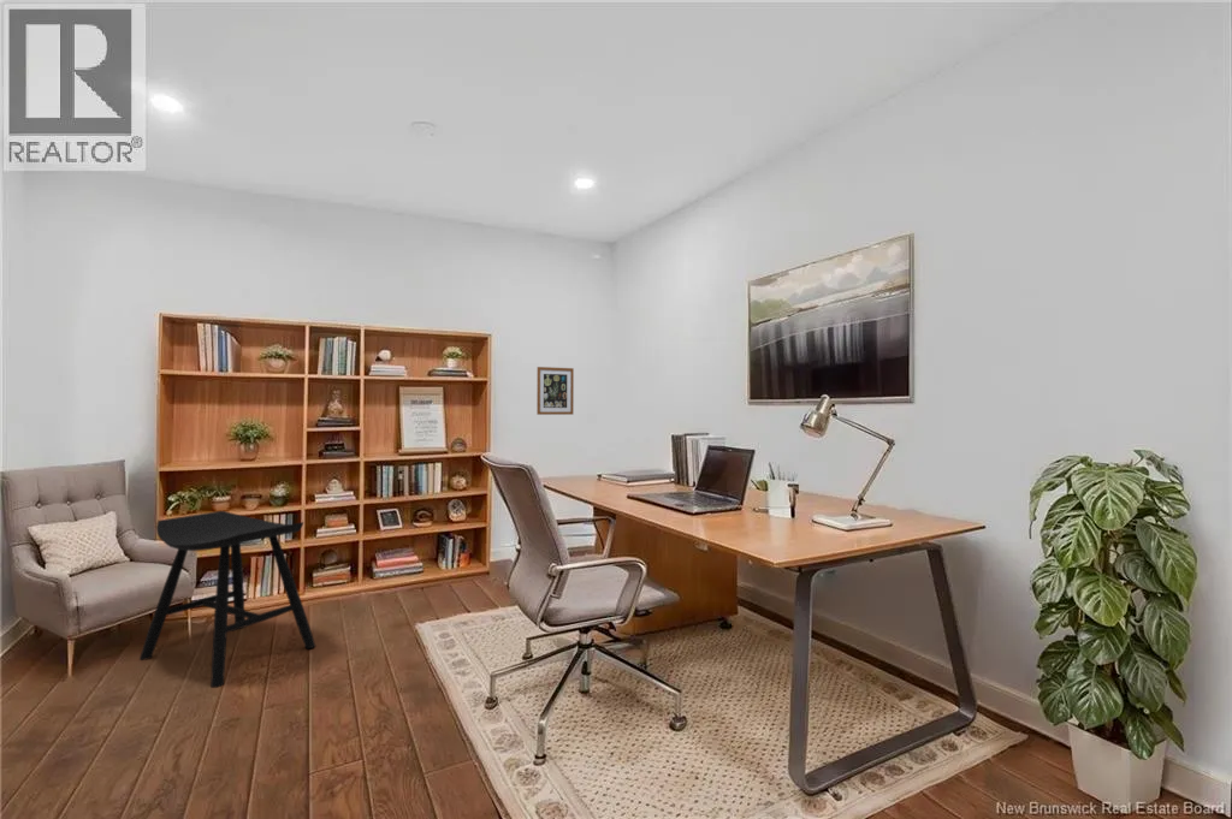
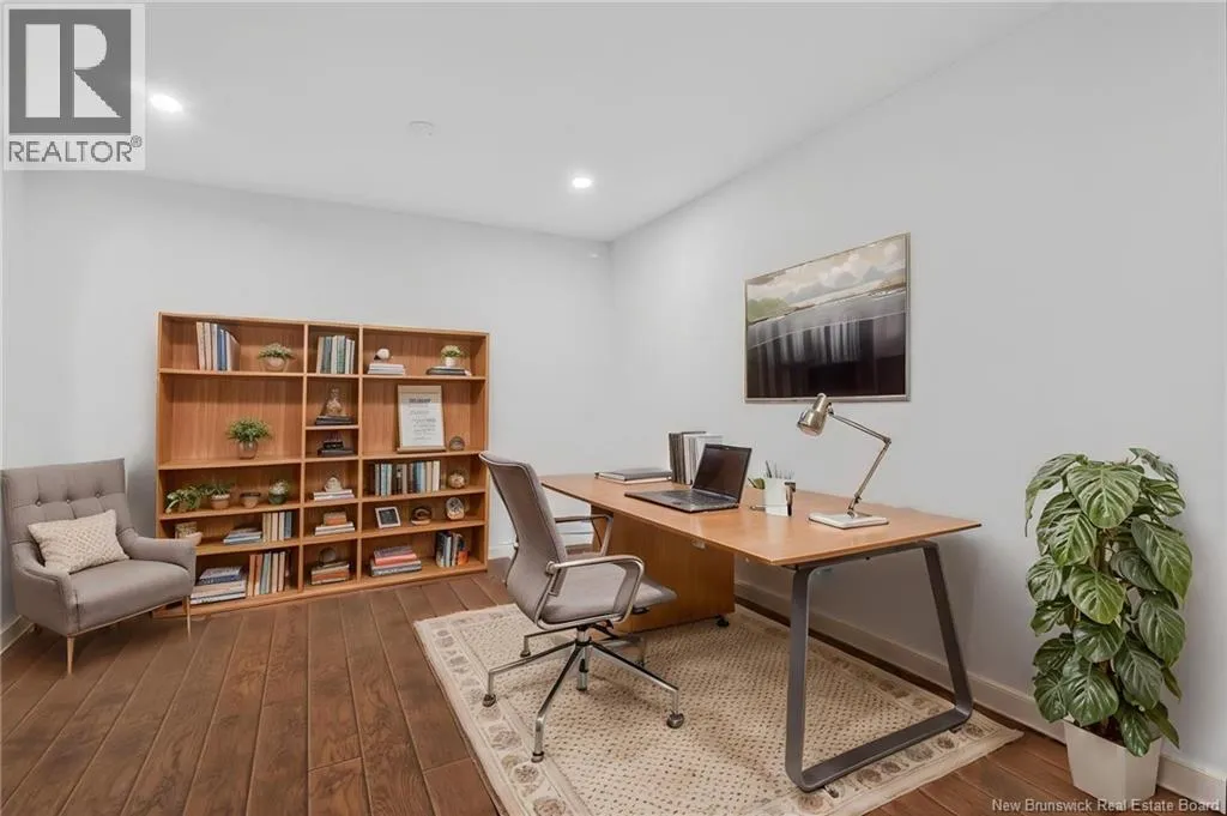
- stool (232, 586)
- wall art (555, 391)
